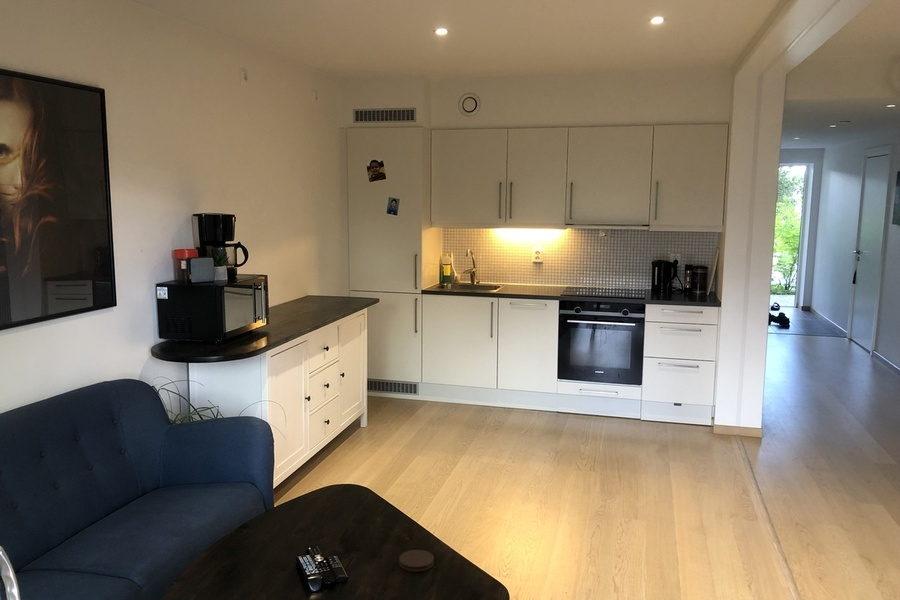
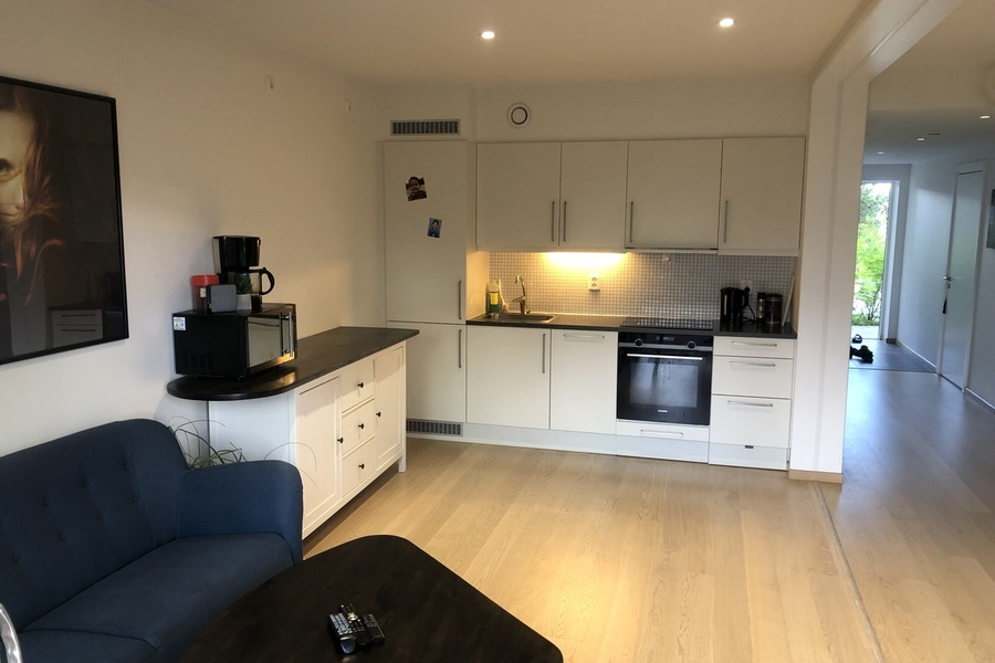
- coaster (416, 560)
